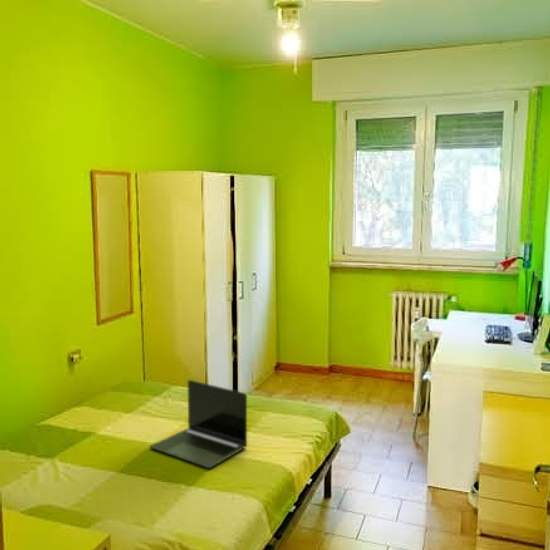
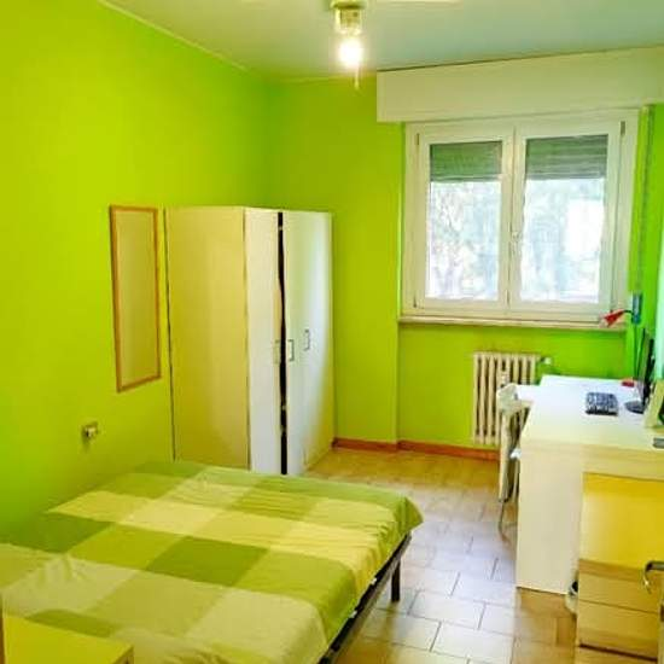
- laptop (198, 421)
